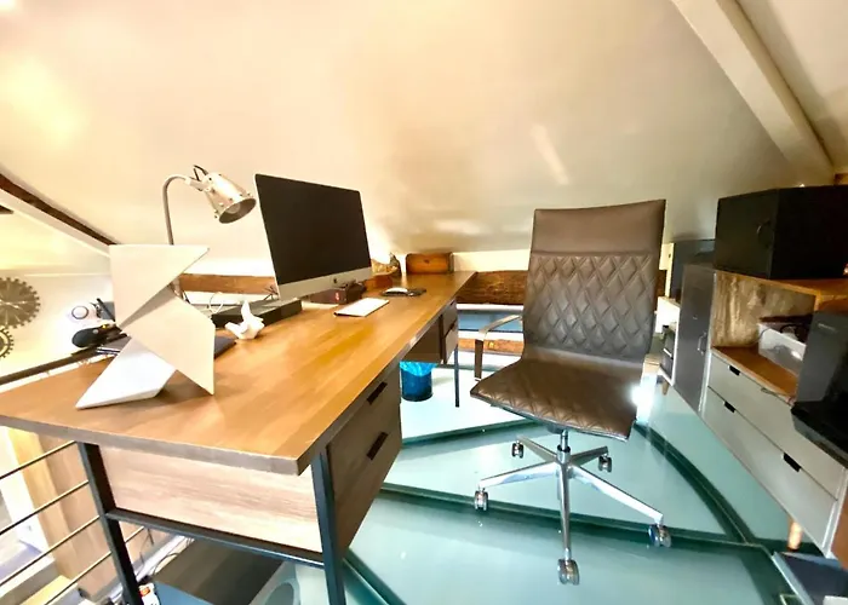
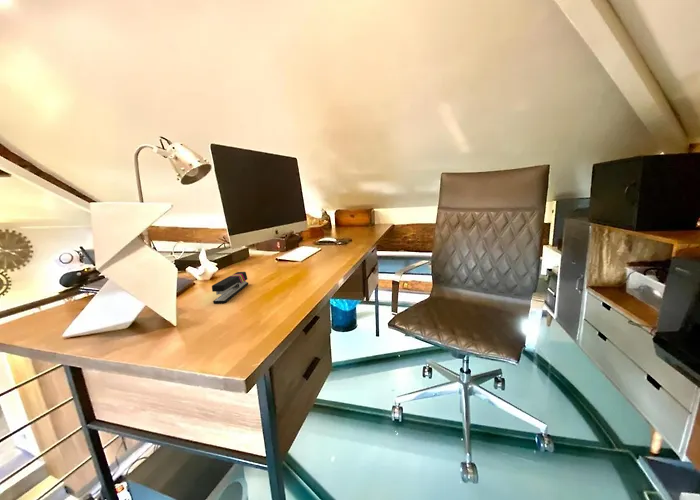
+ stapler (231, 284)
